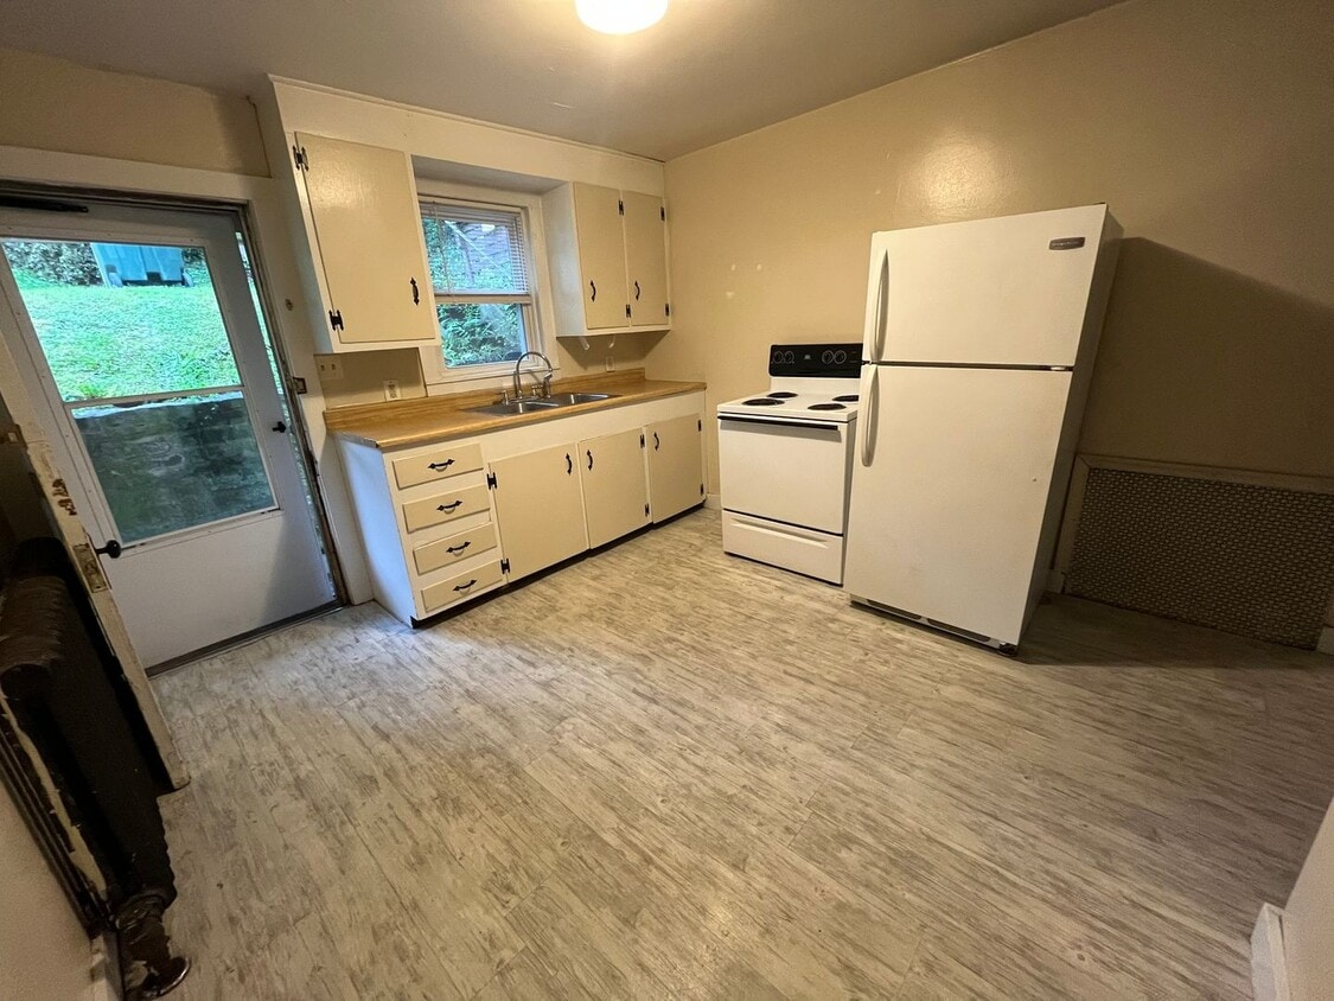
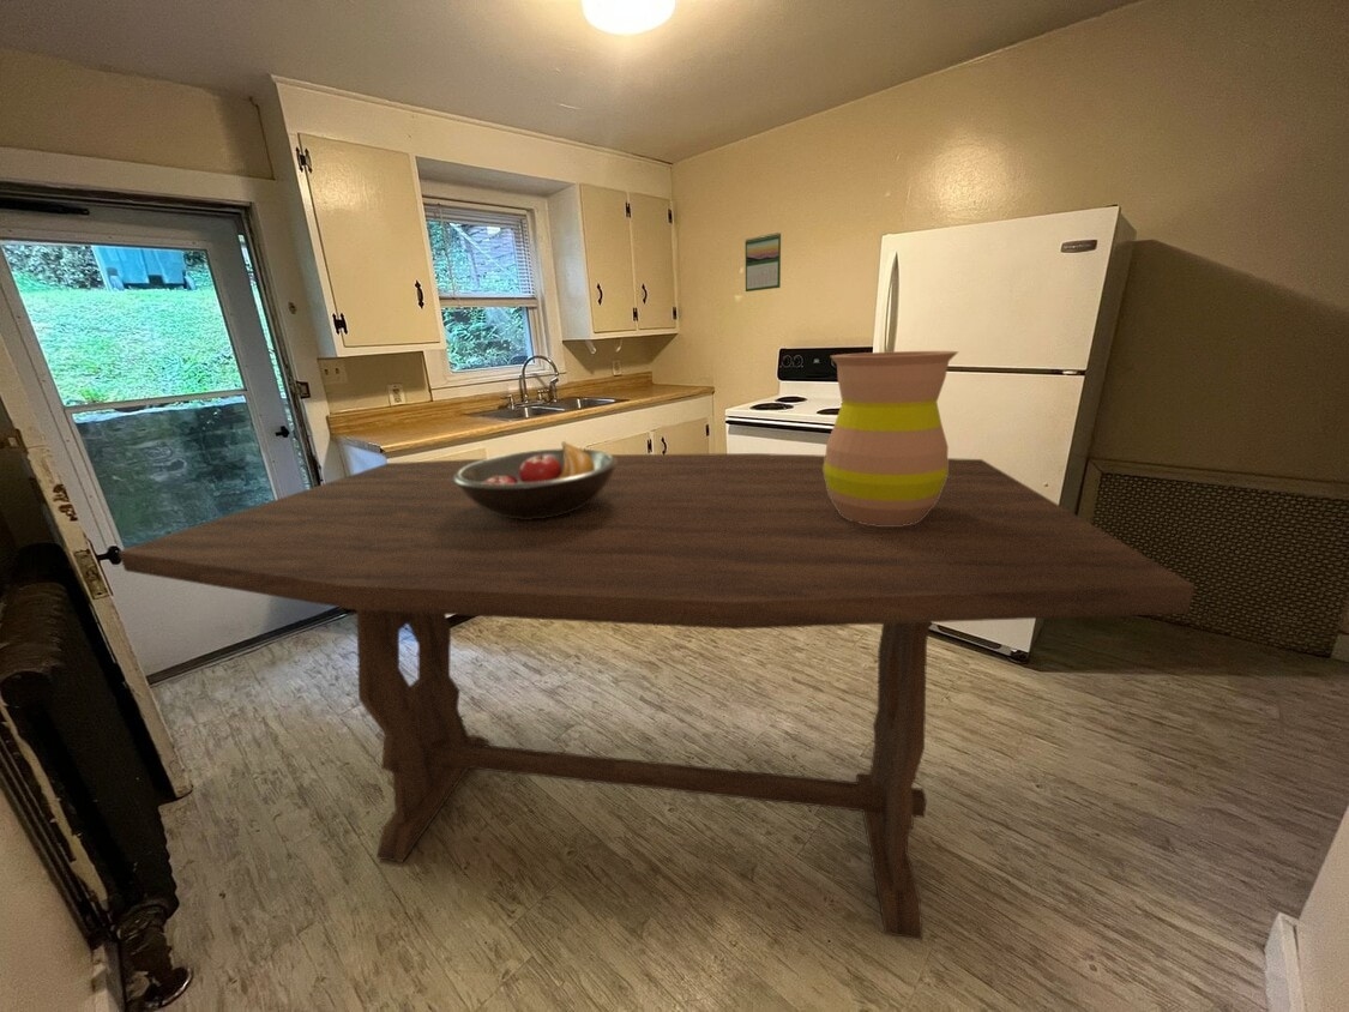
+ vase (885, 435)
+ fruit bowl (540, 480)
+ dining table (634, 624)
+ calendar (761, 263)
